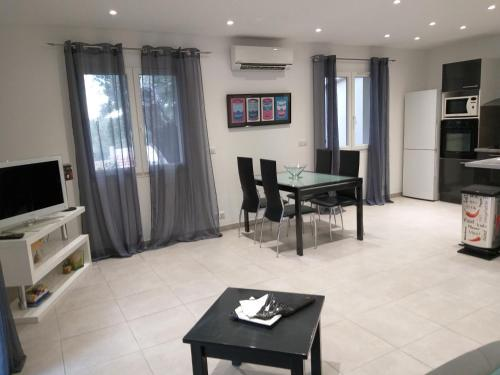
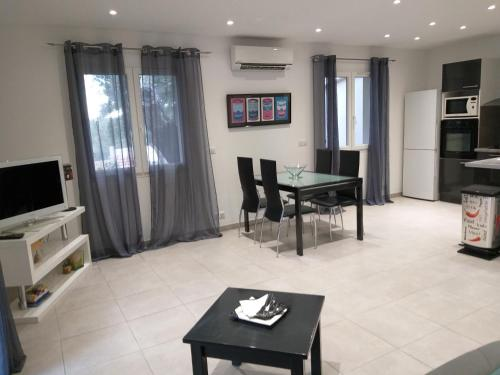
- remote control (298, 305)
